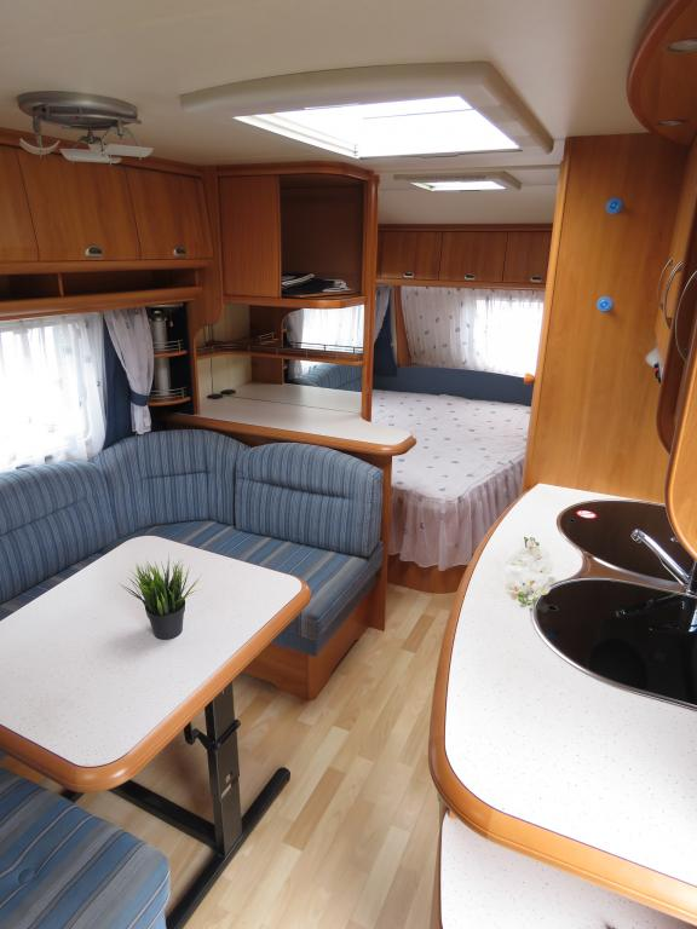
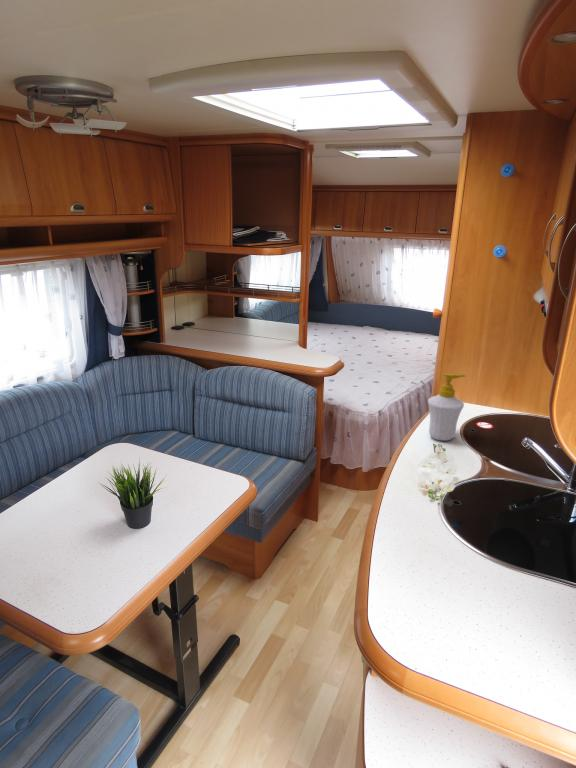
+ soap bottle (445, 405)
